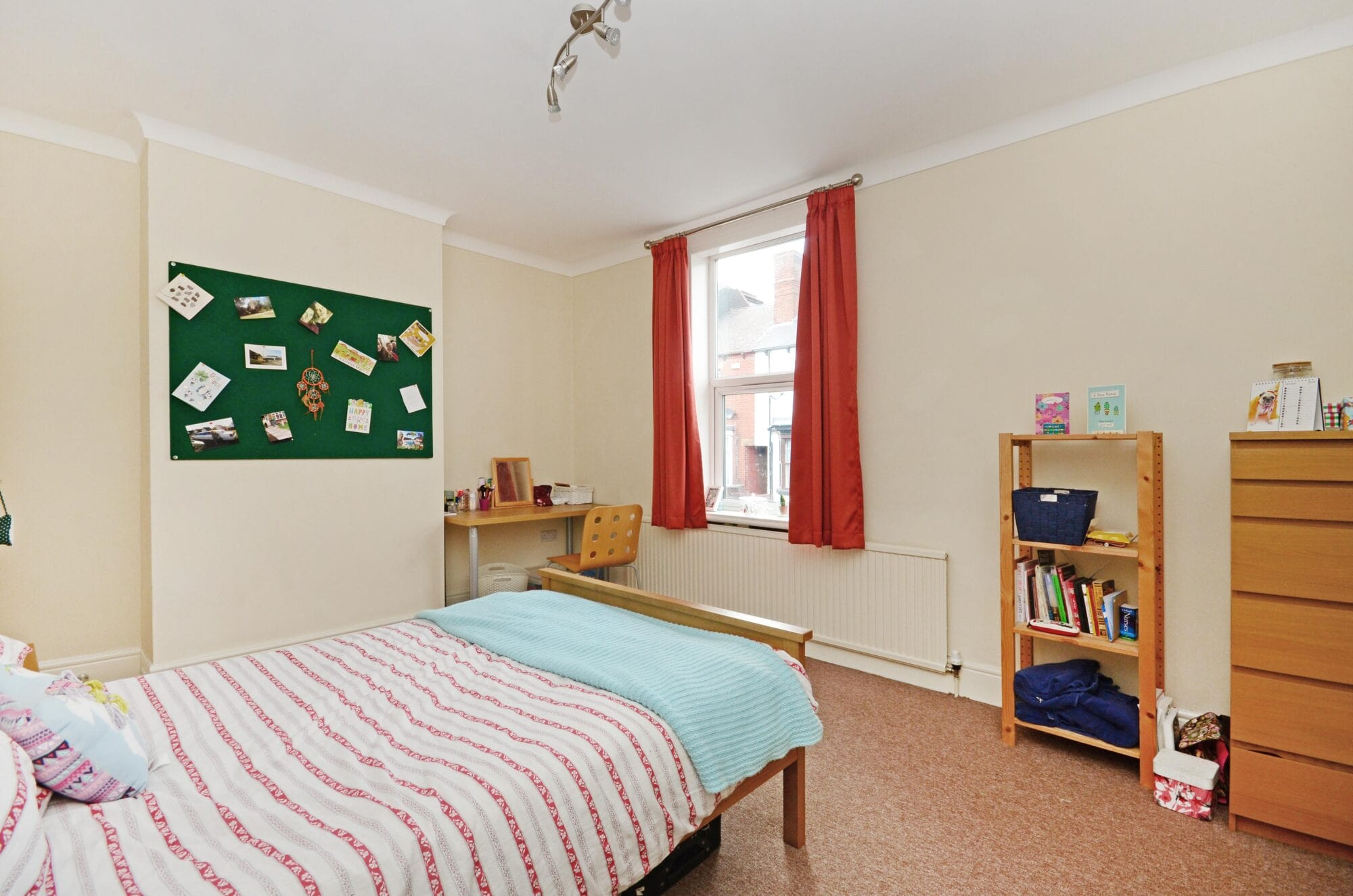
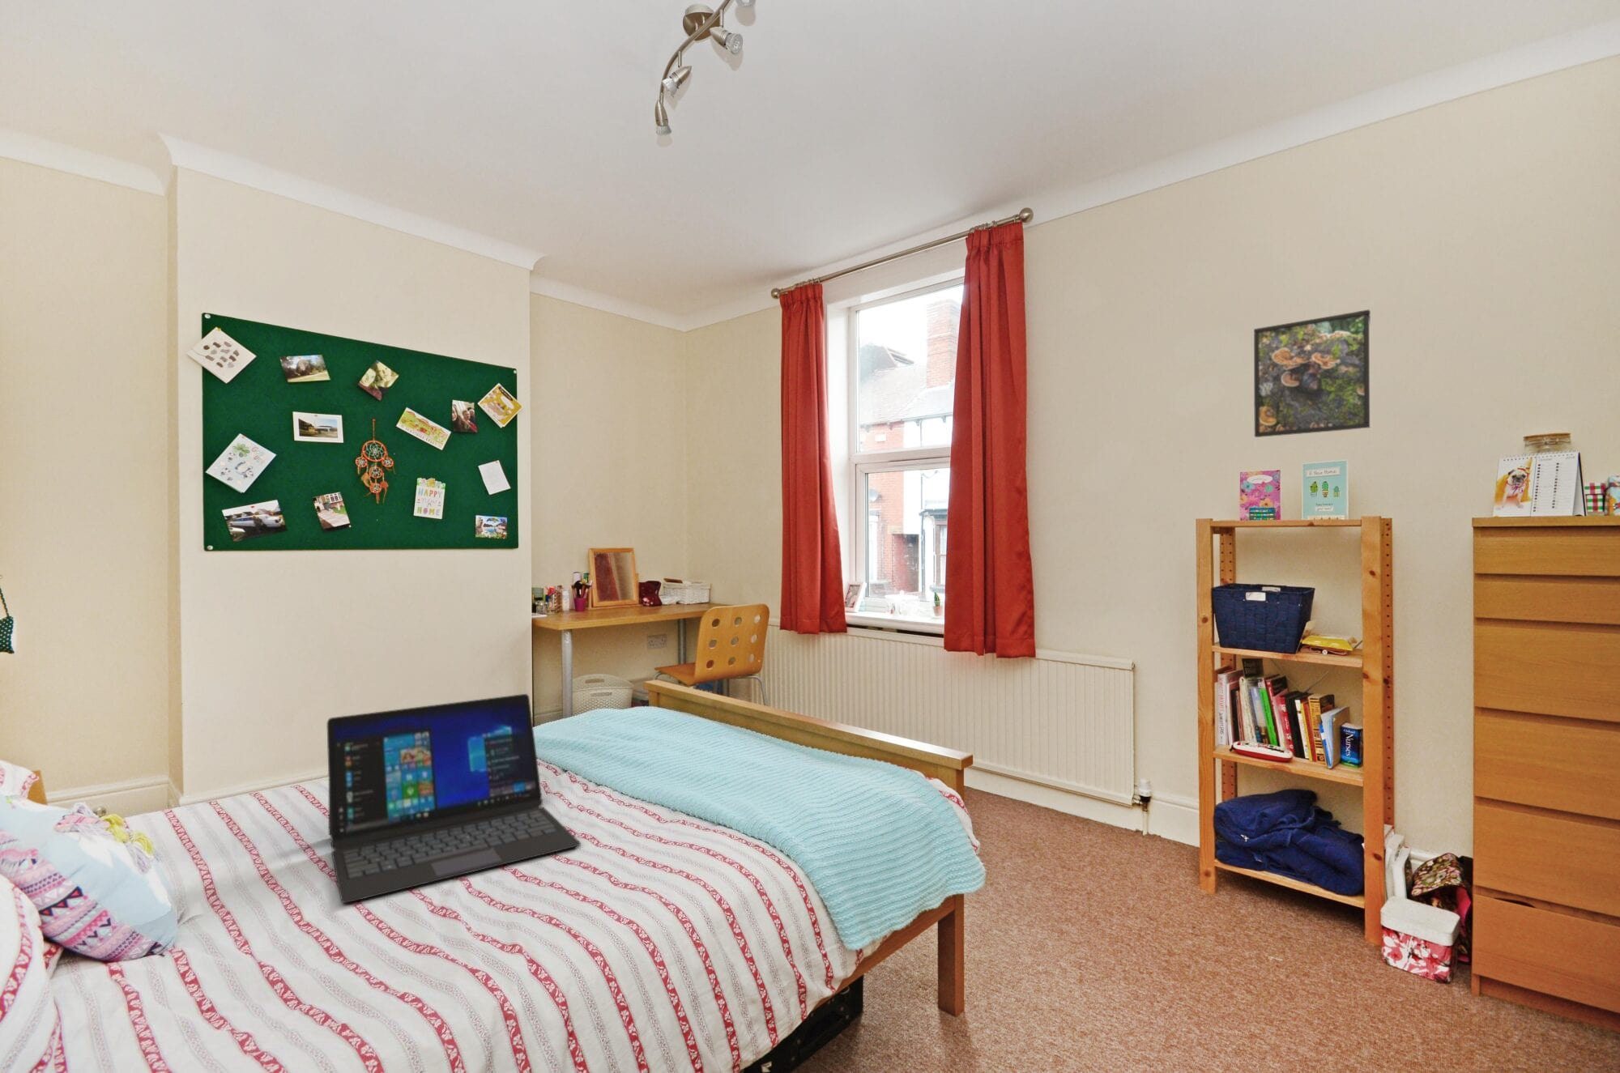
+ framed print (1310, 376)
+ laptop (451, 780)
